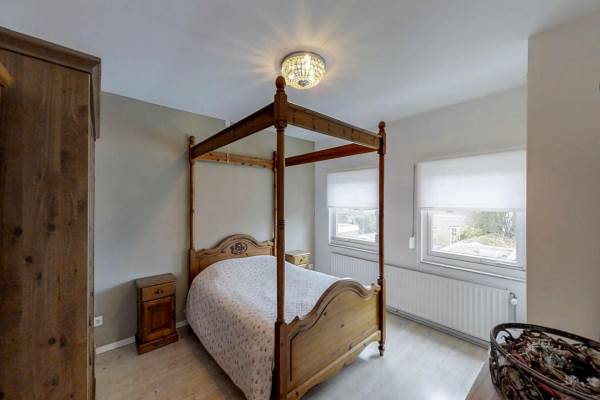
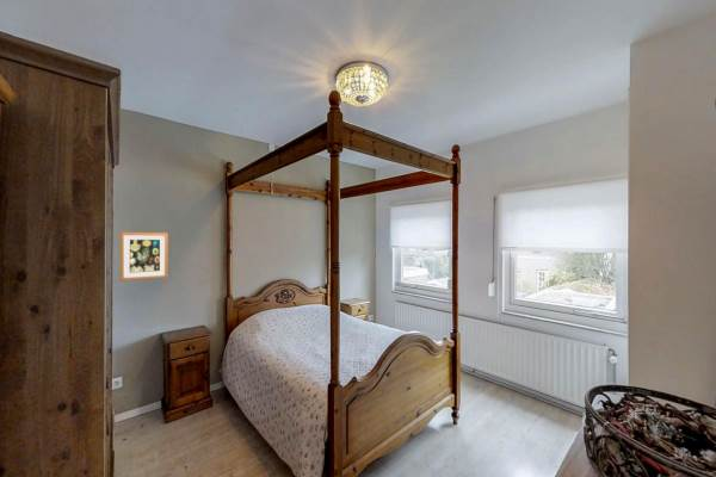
+ wall art (144, 255)
